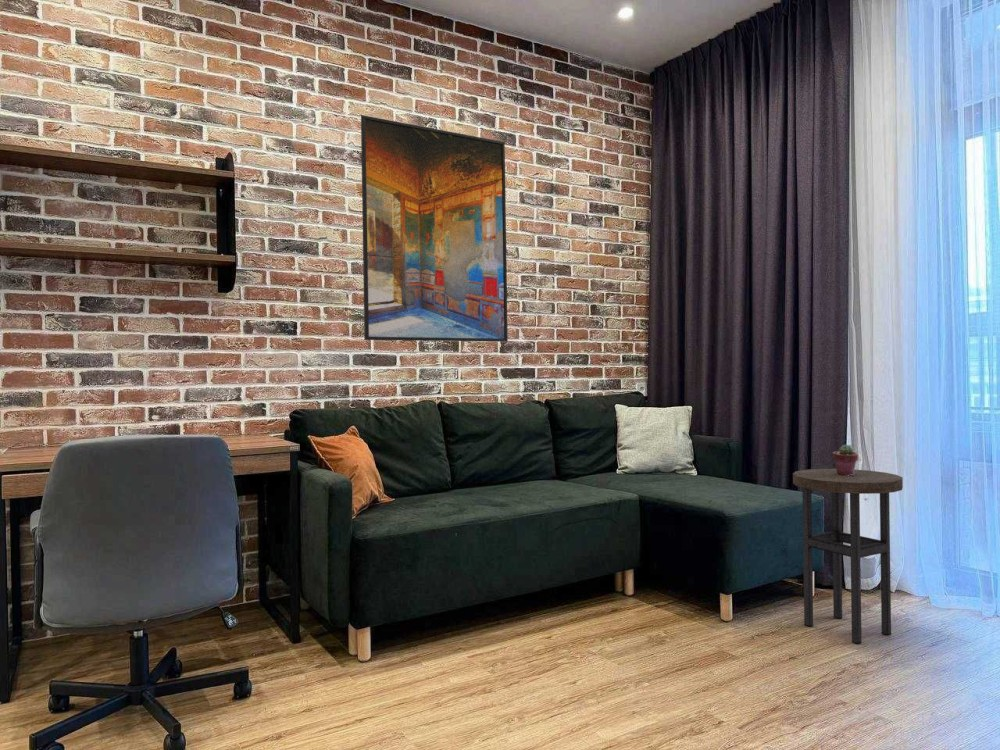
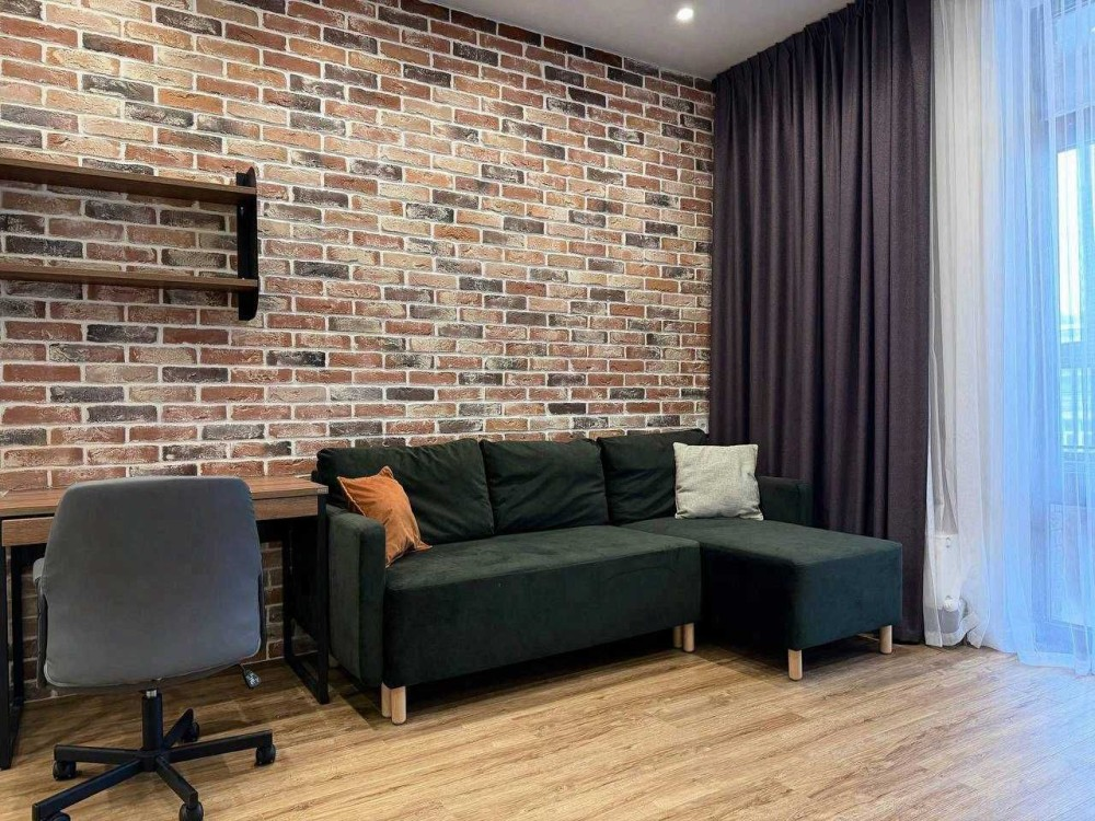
- potted succulent (845, 458)
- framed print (438, 235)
- side table (847, 552)
